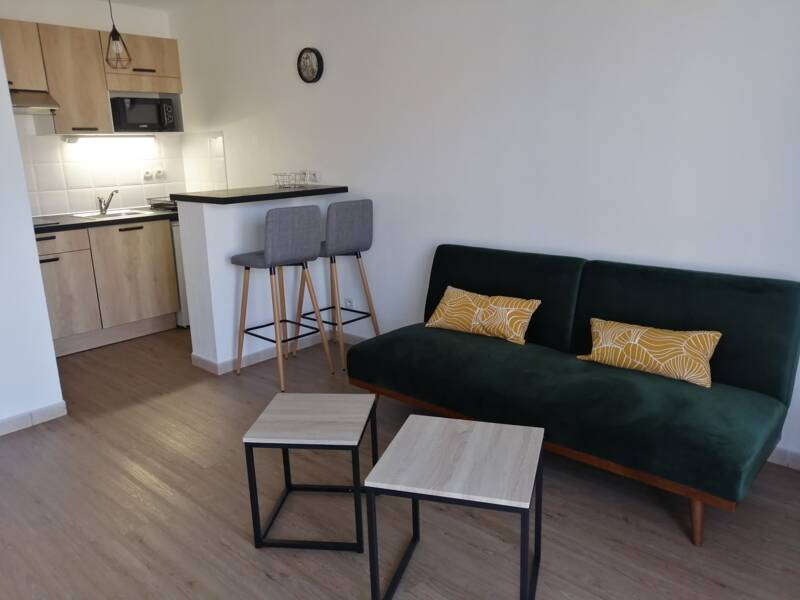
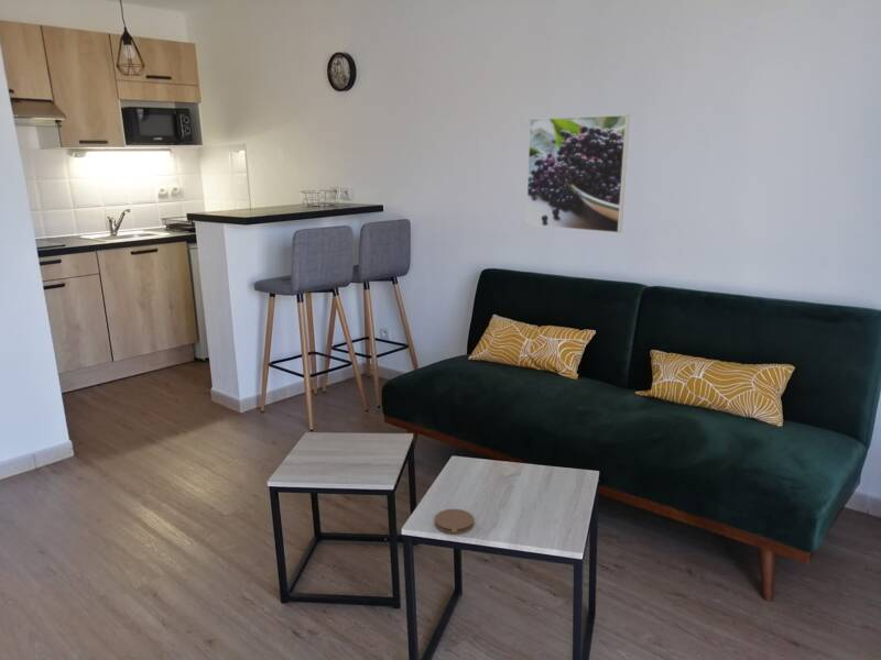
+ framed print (574, 174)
+ coaster (454, 520)
